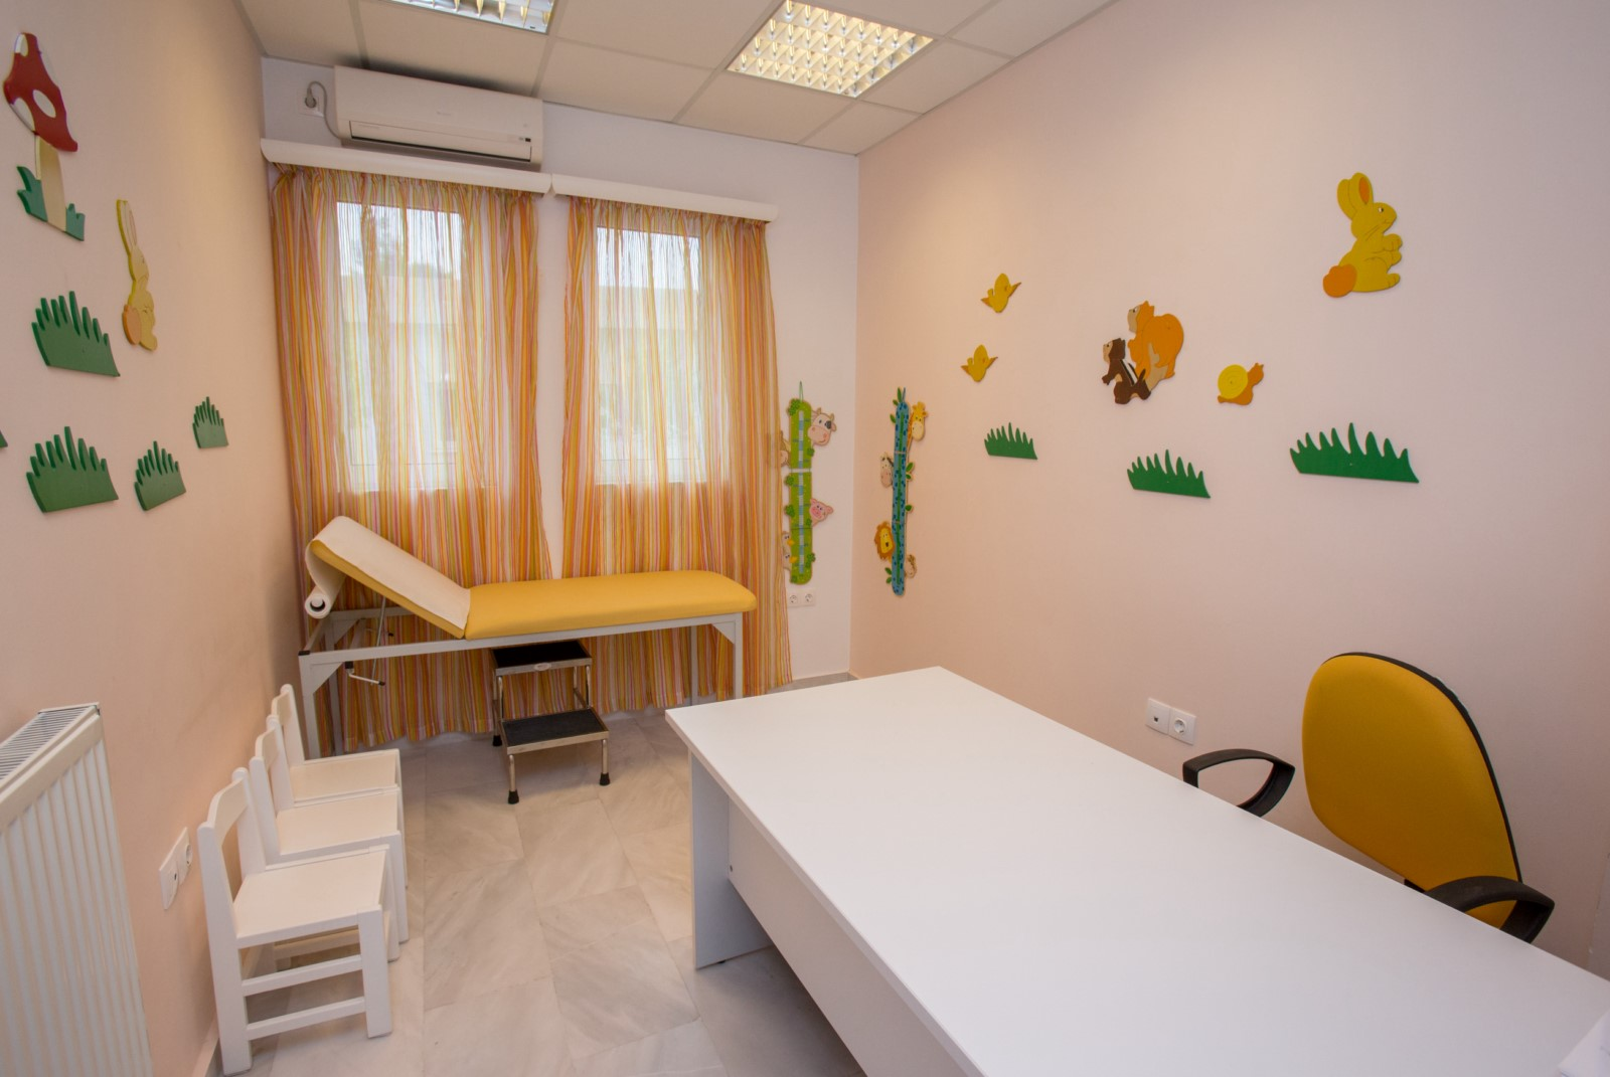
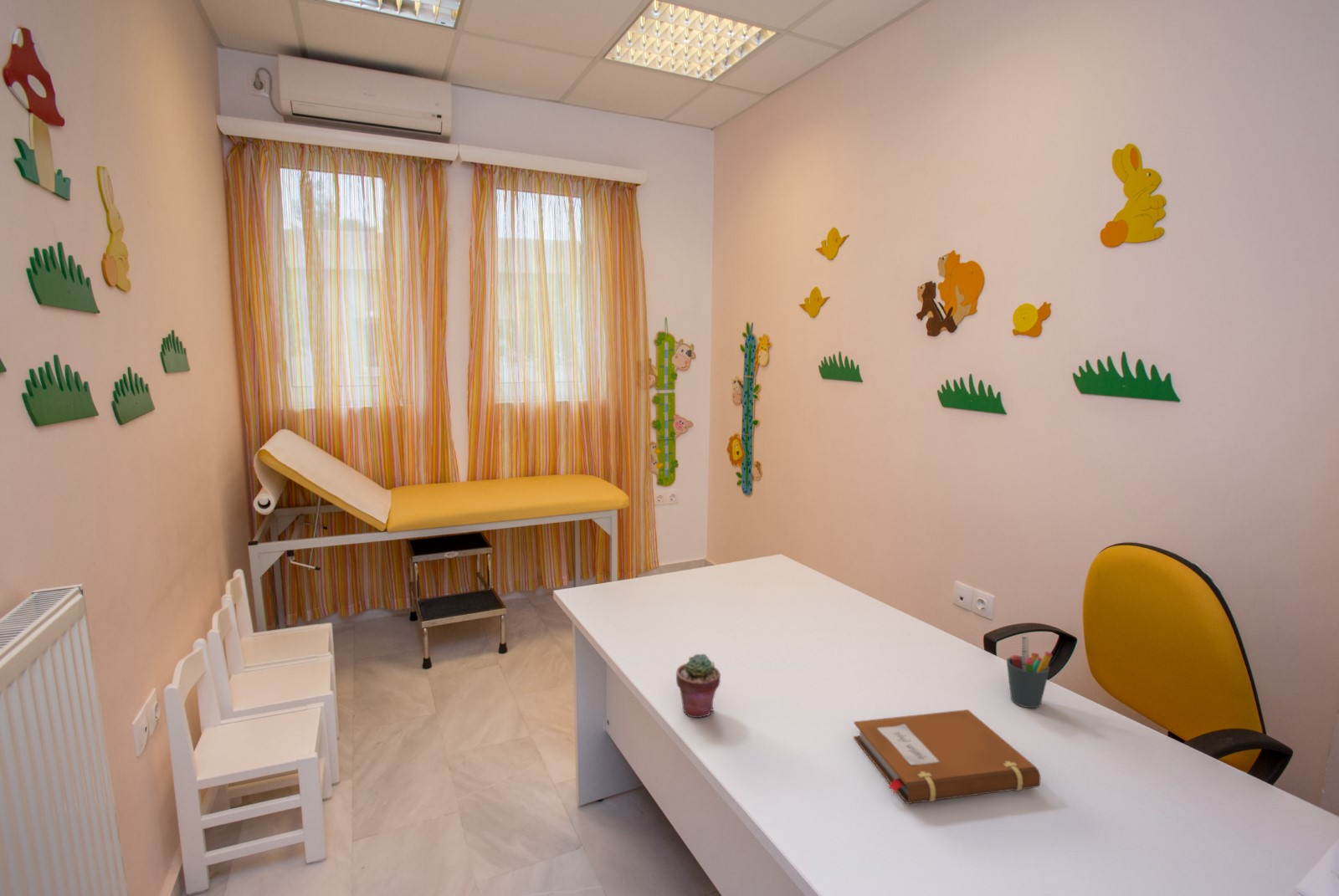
+ notebook (937, 754)
+ pen holder (1028, 673)
+ potted succulent (698, 683)
